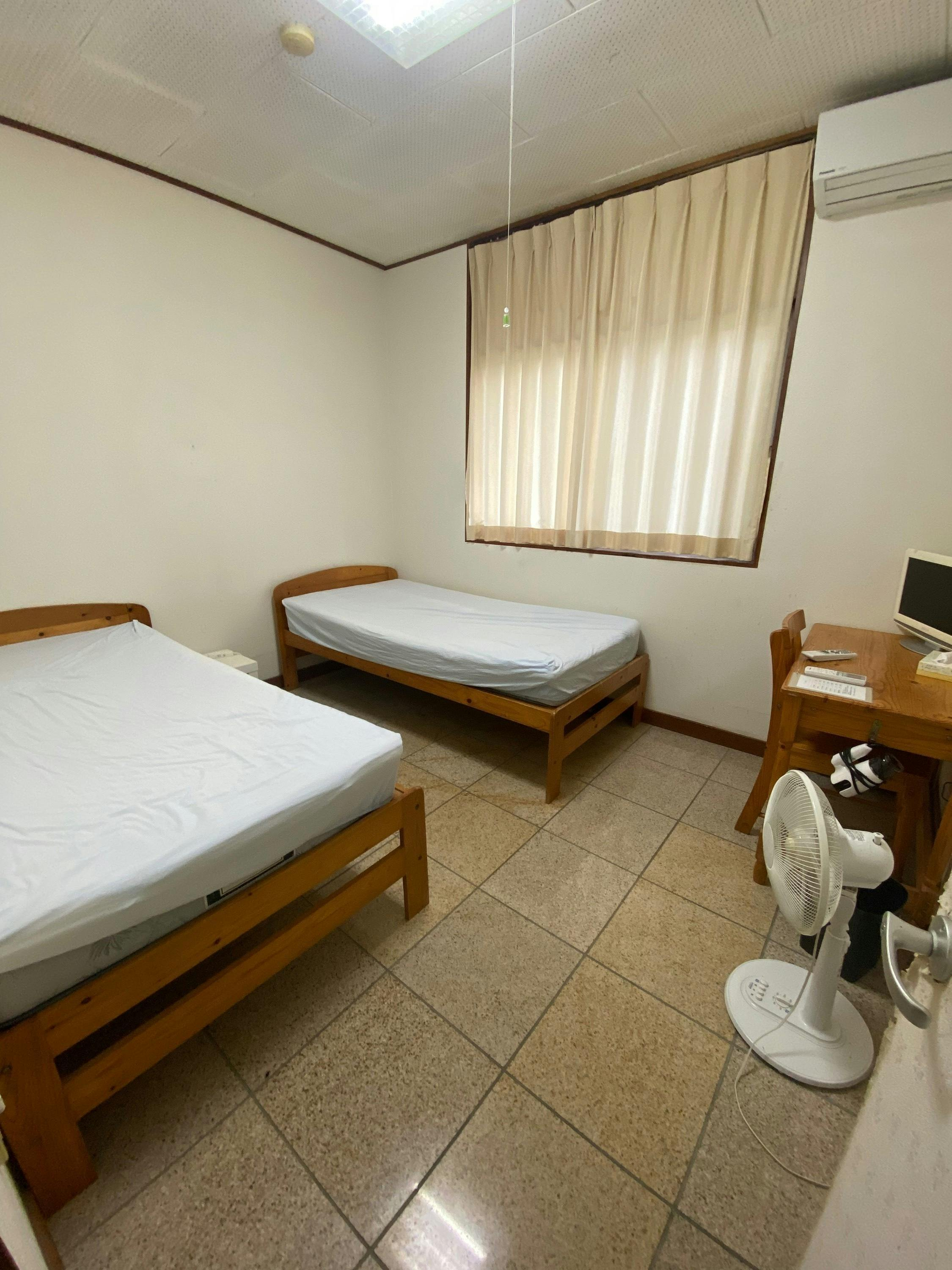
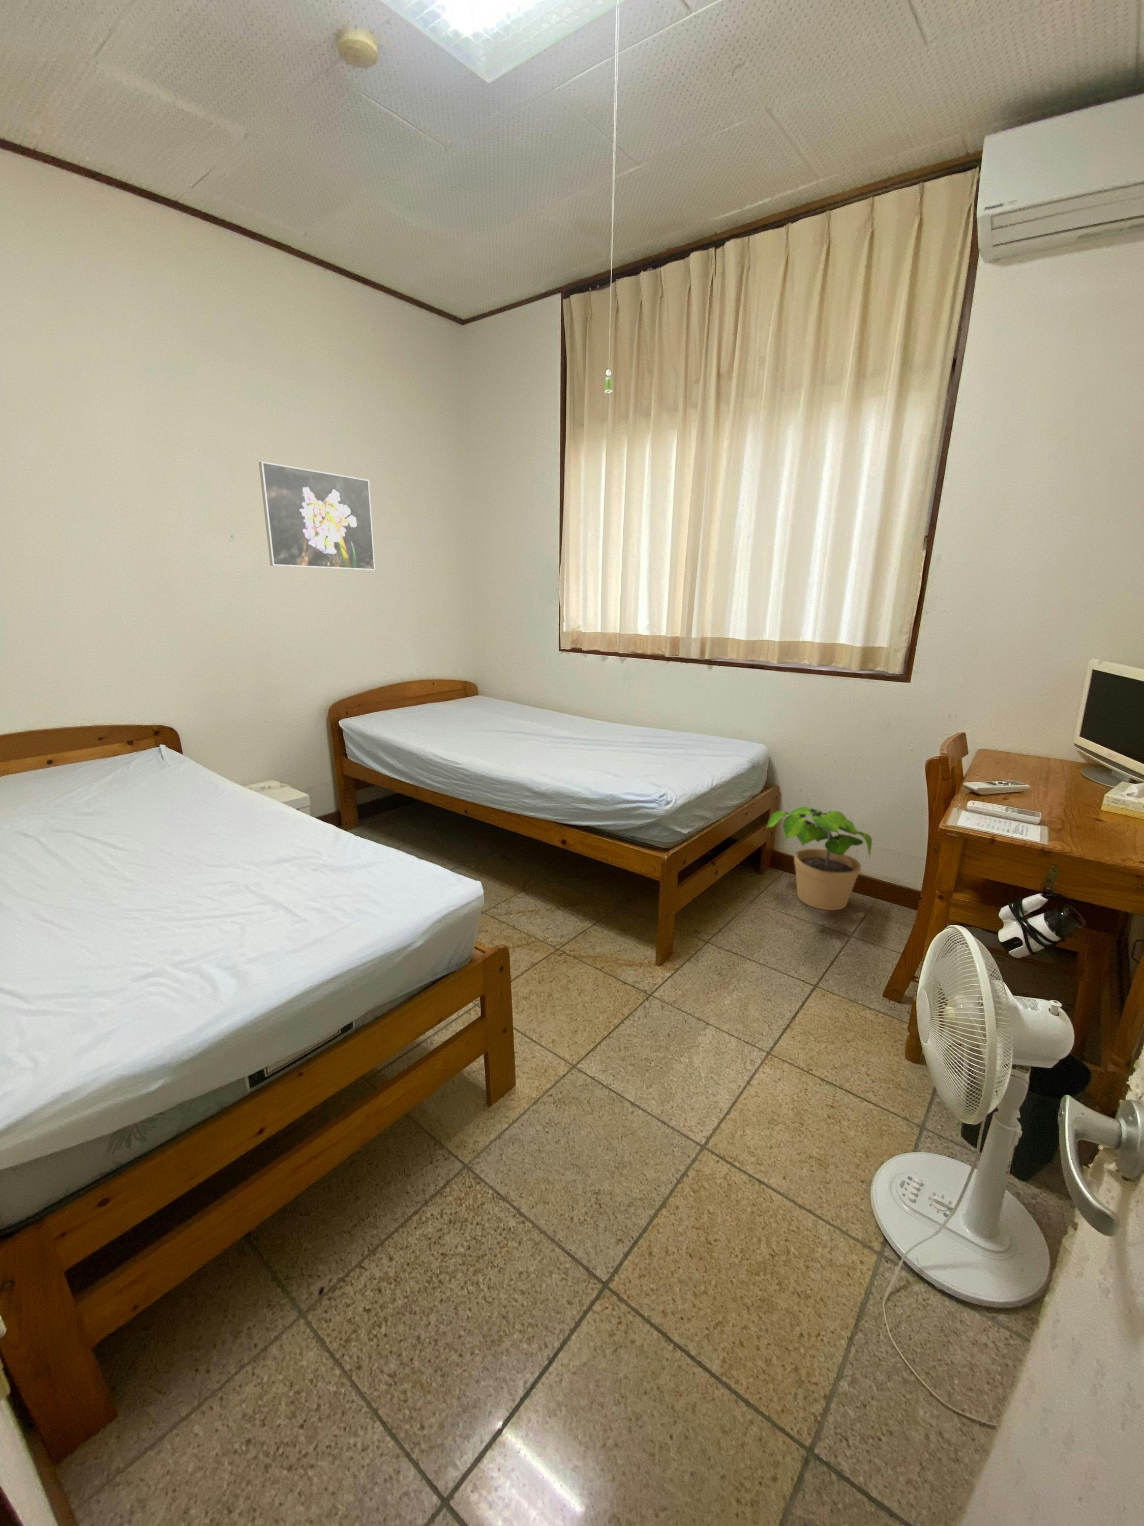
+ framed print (322, 520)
+ potted plant (808, 856)
